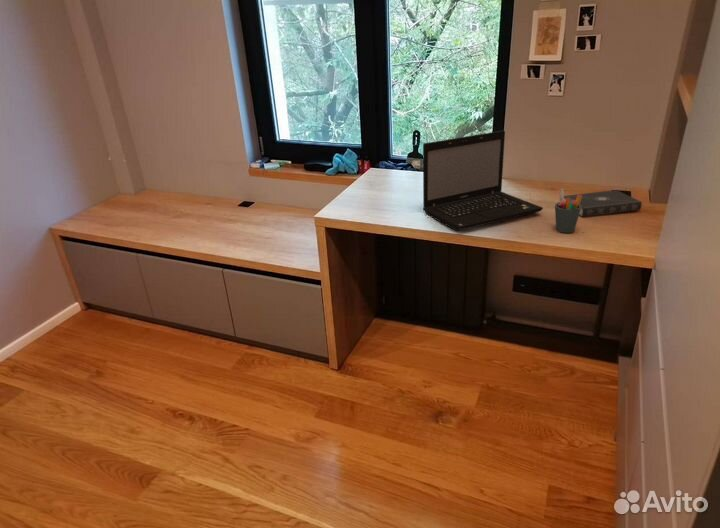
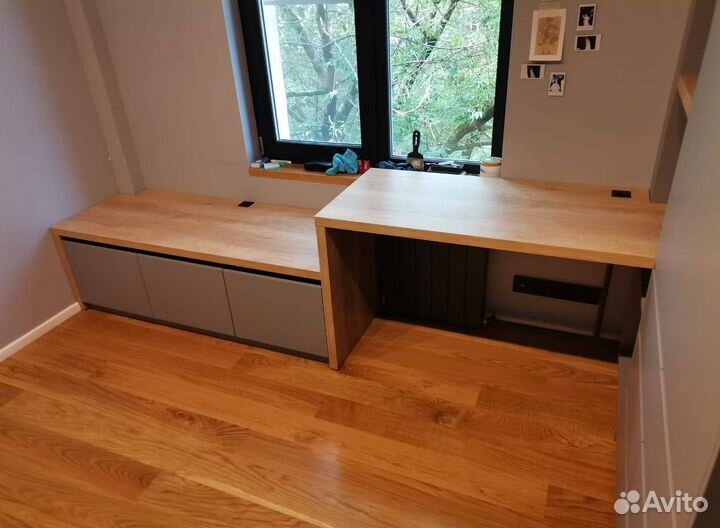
- laptop (483, 178)
- pen holder (567, 211)
- book (600, 202)
